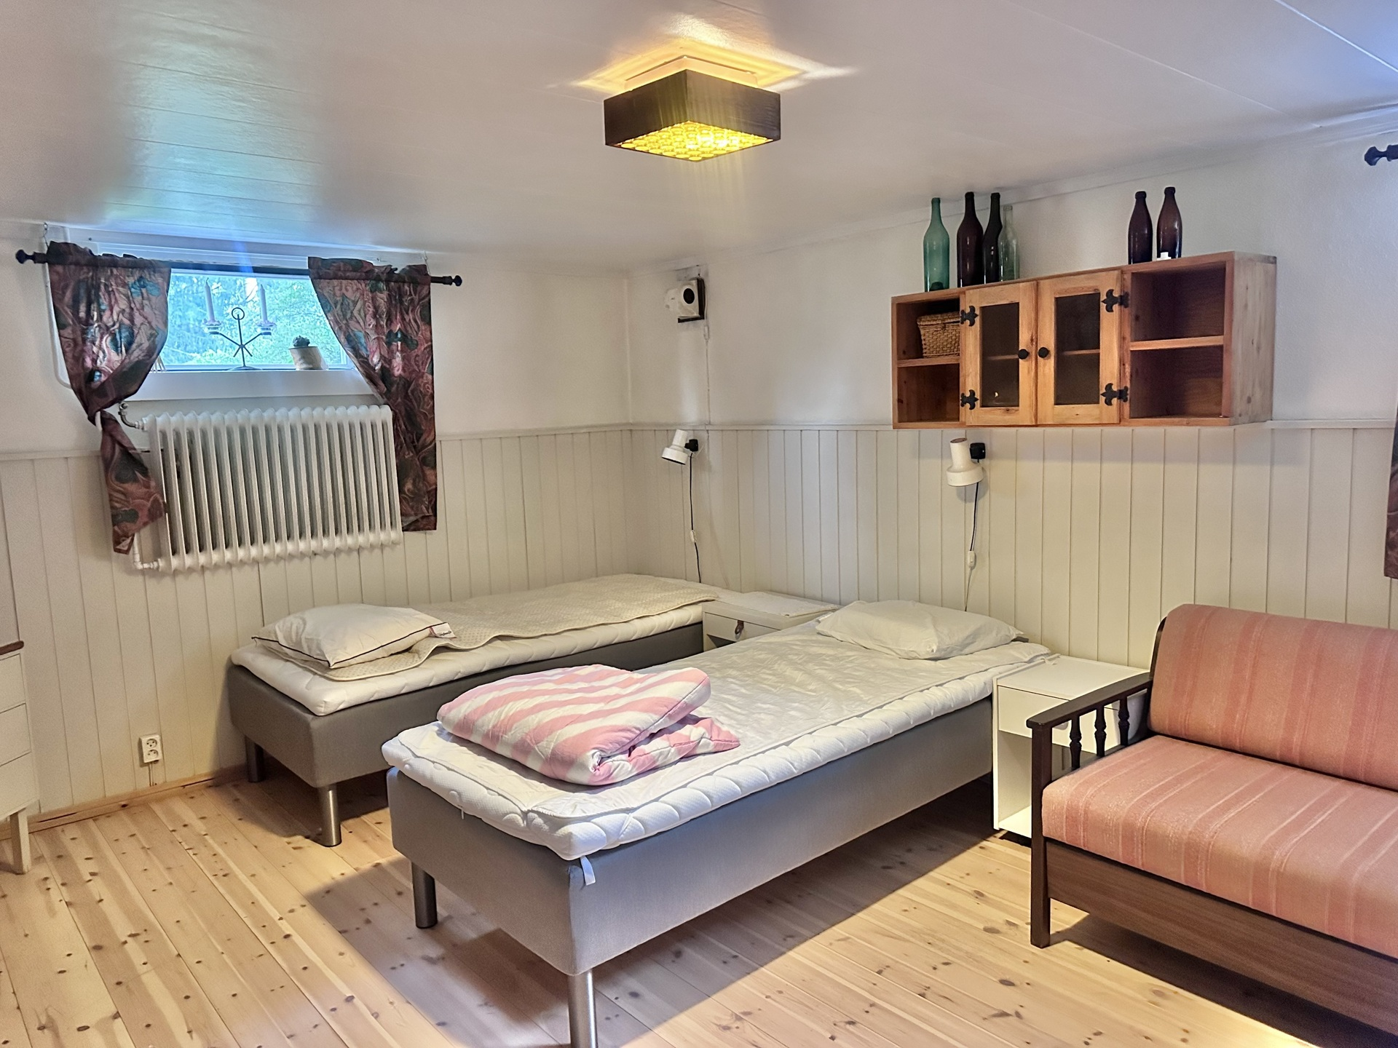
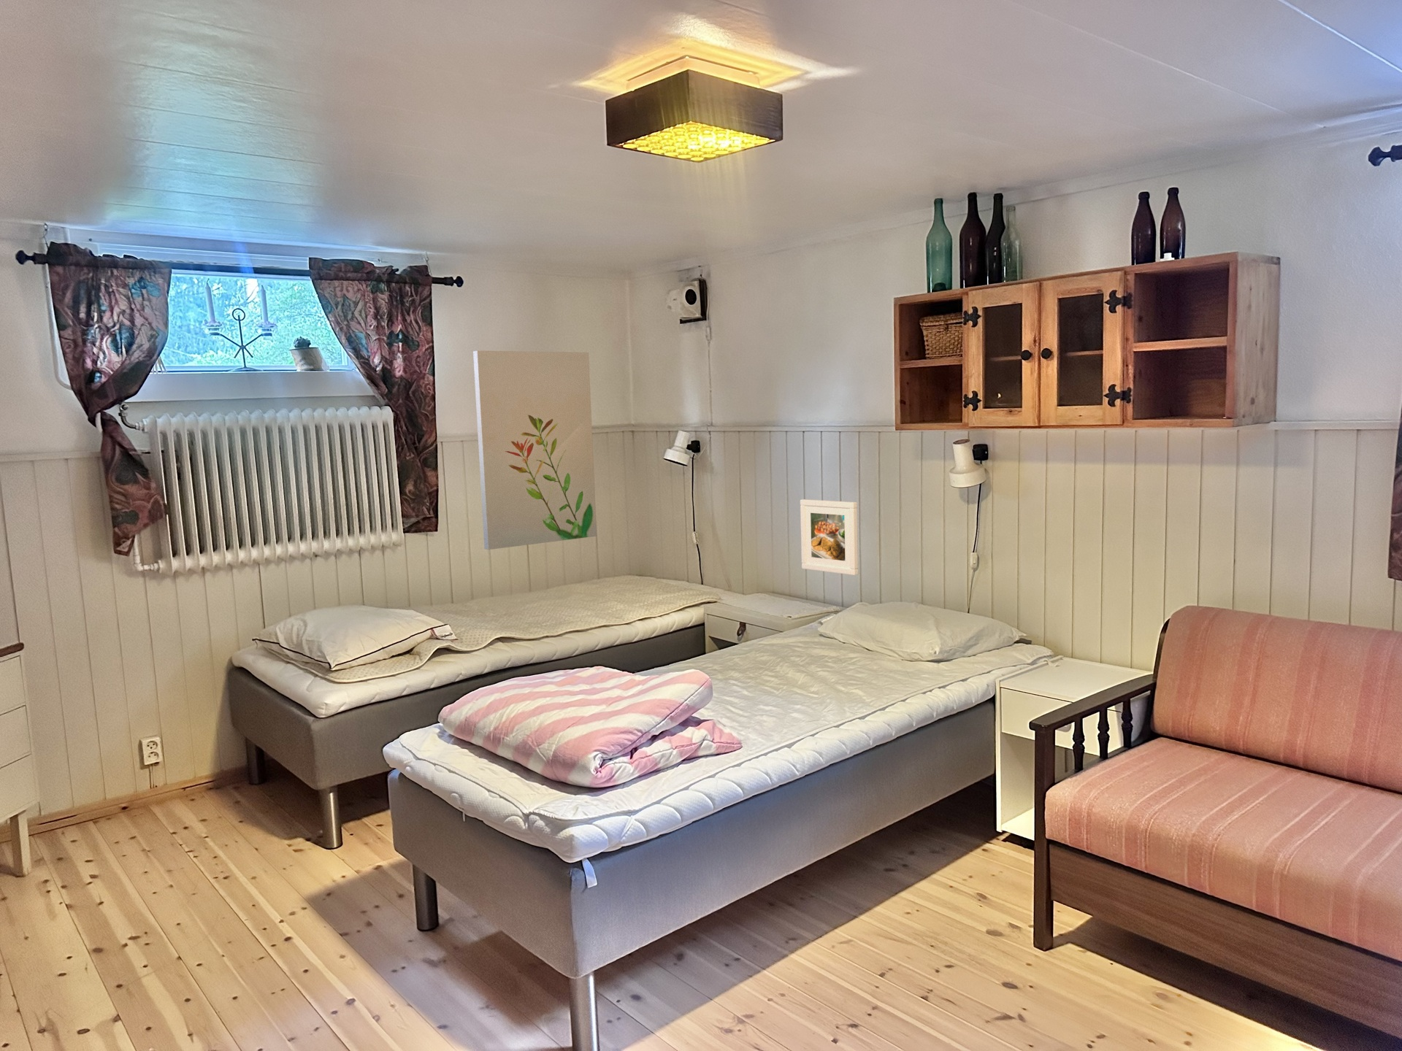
+ wall art (538, 447)
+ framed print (828, 535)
